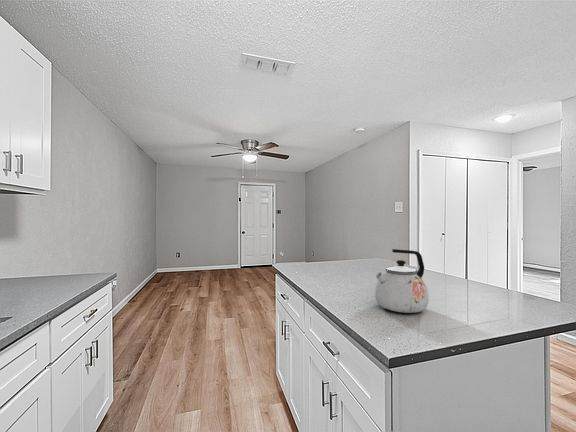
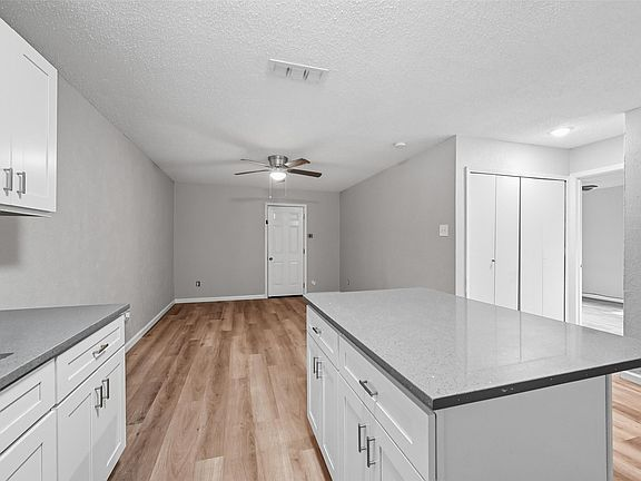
- kettle (400, 278)
